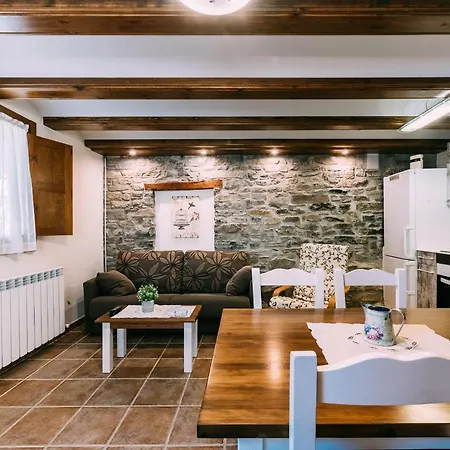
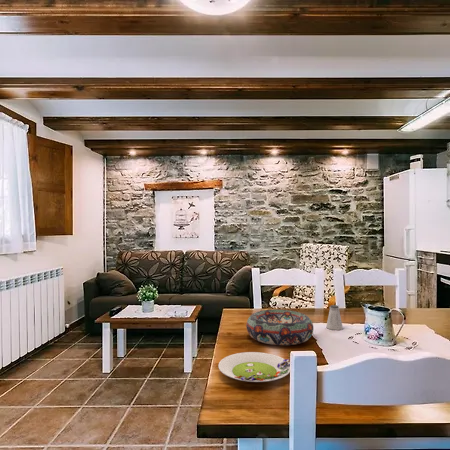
+ decorative bowl (279, 326)
+ saltshaker (334, 316)
+ salad plate (254, 367)
